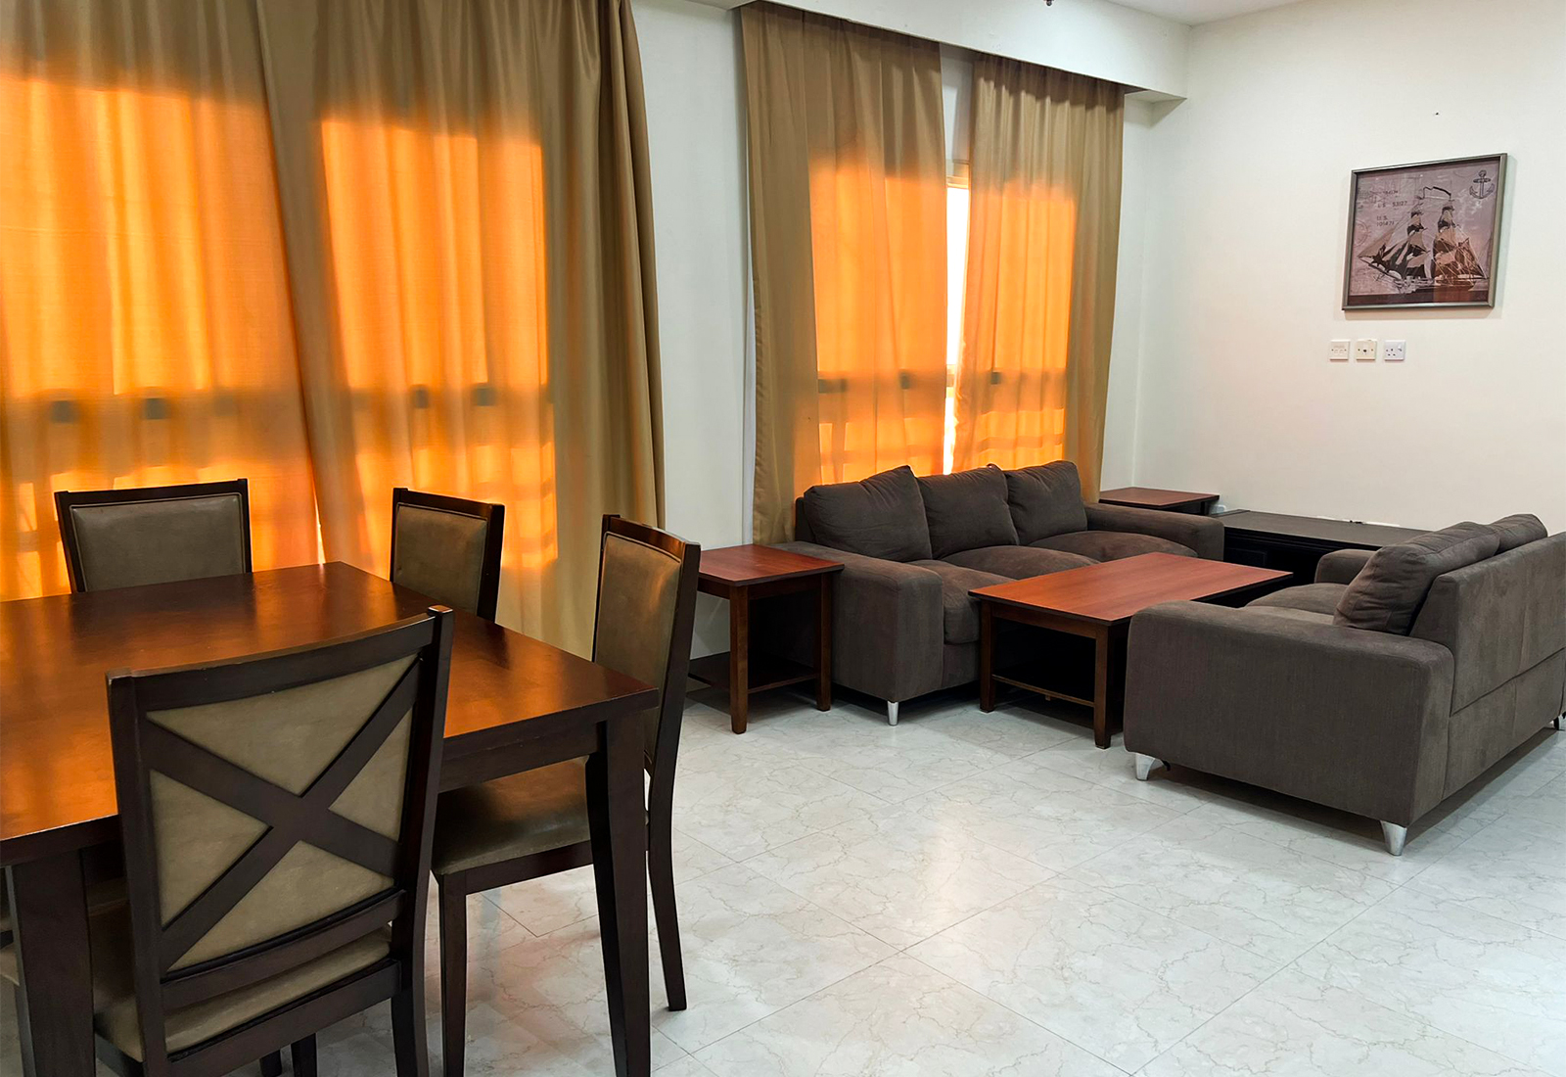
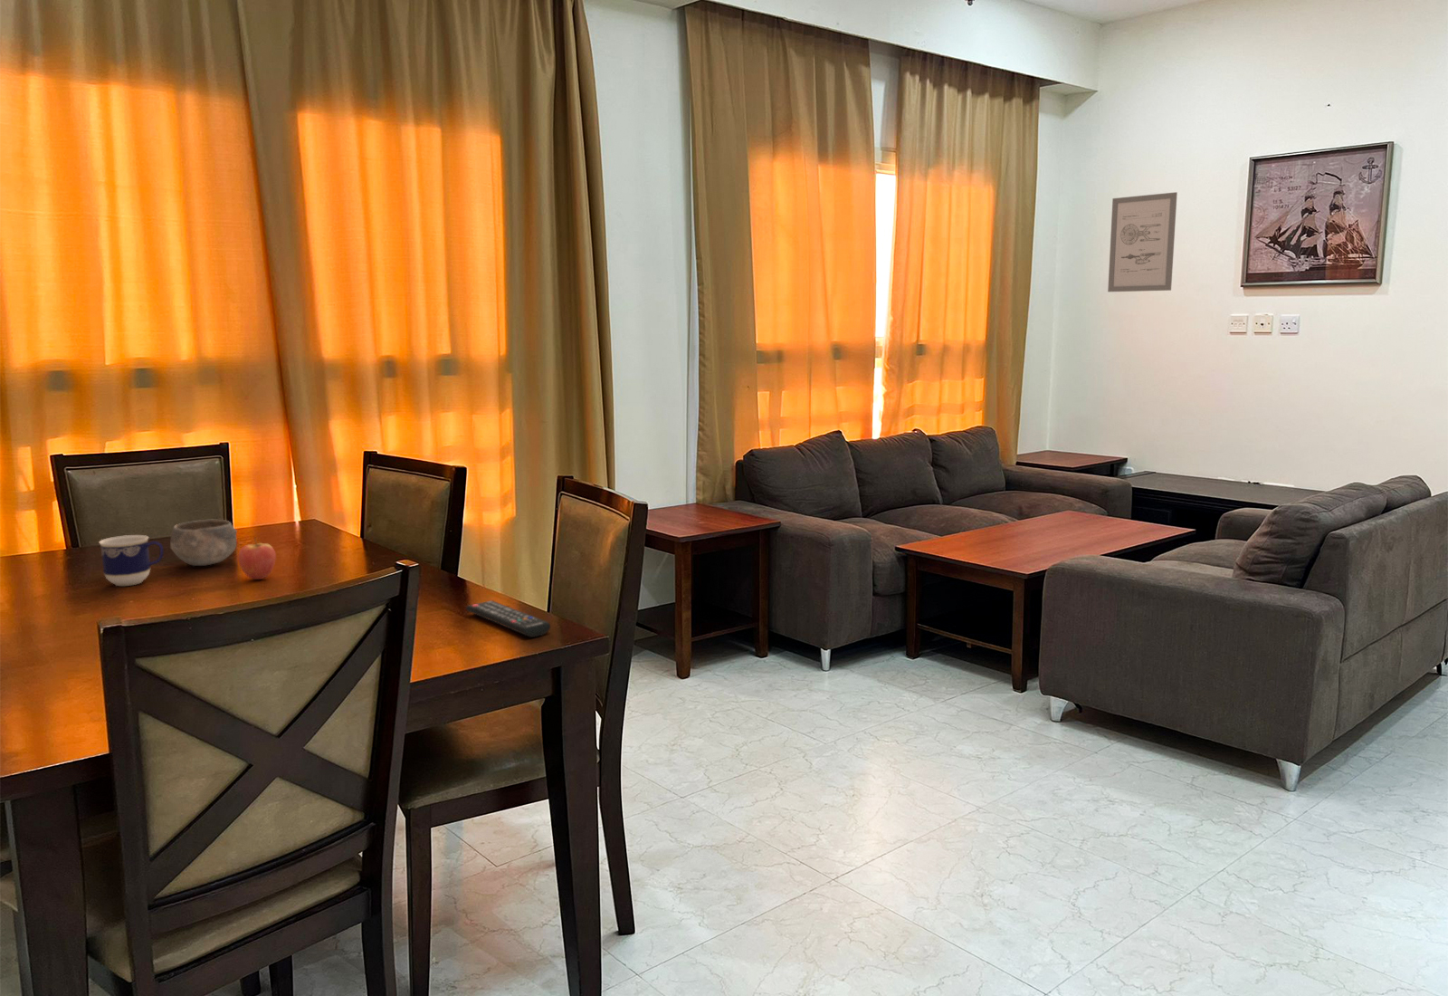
+ wall art (1141, 243)
+ fruit (257, 557)
+ cup (133, 560)
+ bowl (205, 544)
+ remote control (507, 617)
